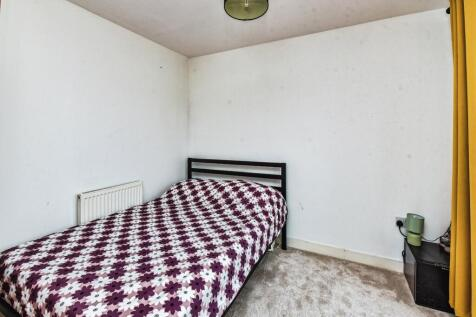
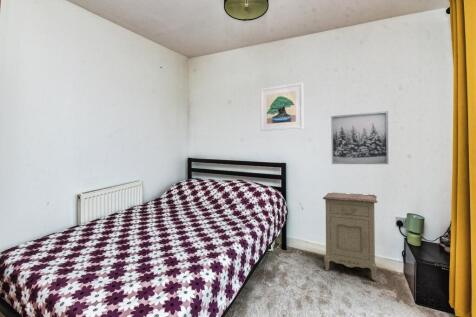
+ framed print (280, 107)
+ nightstand (350, 232)
+ wall art (358, 139)
